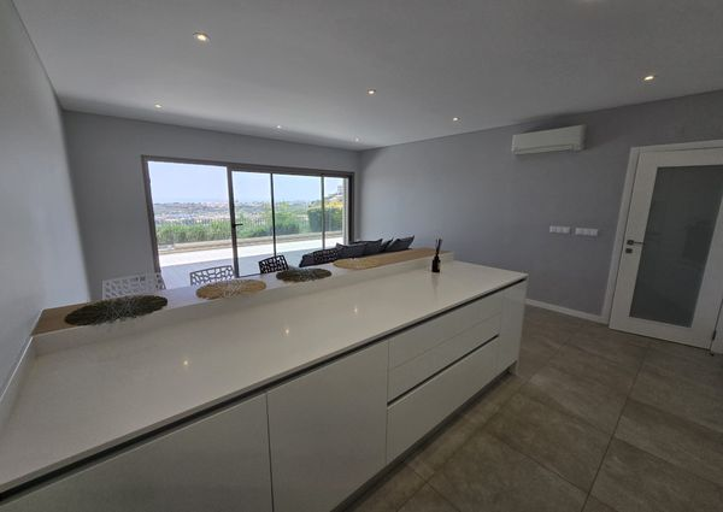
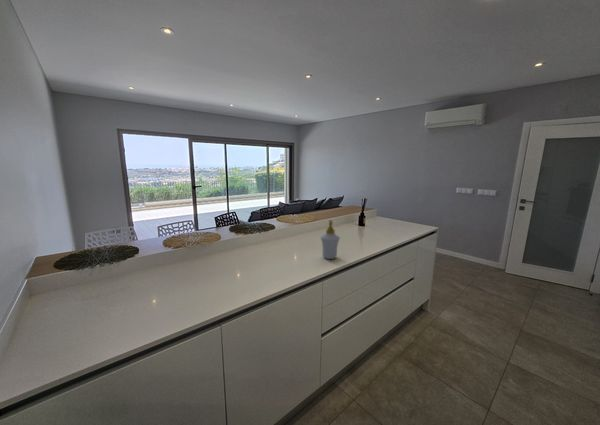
+ soap bottle (330, 239)
